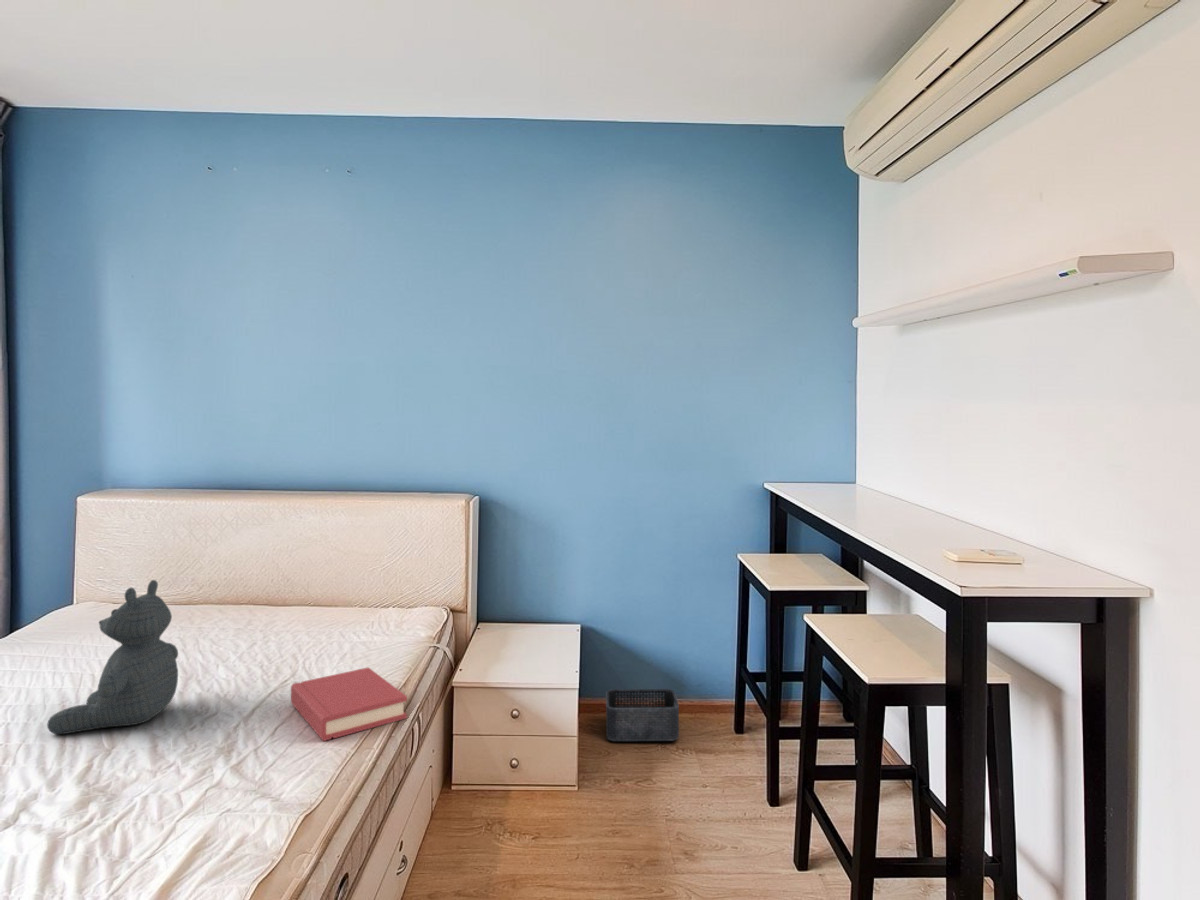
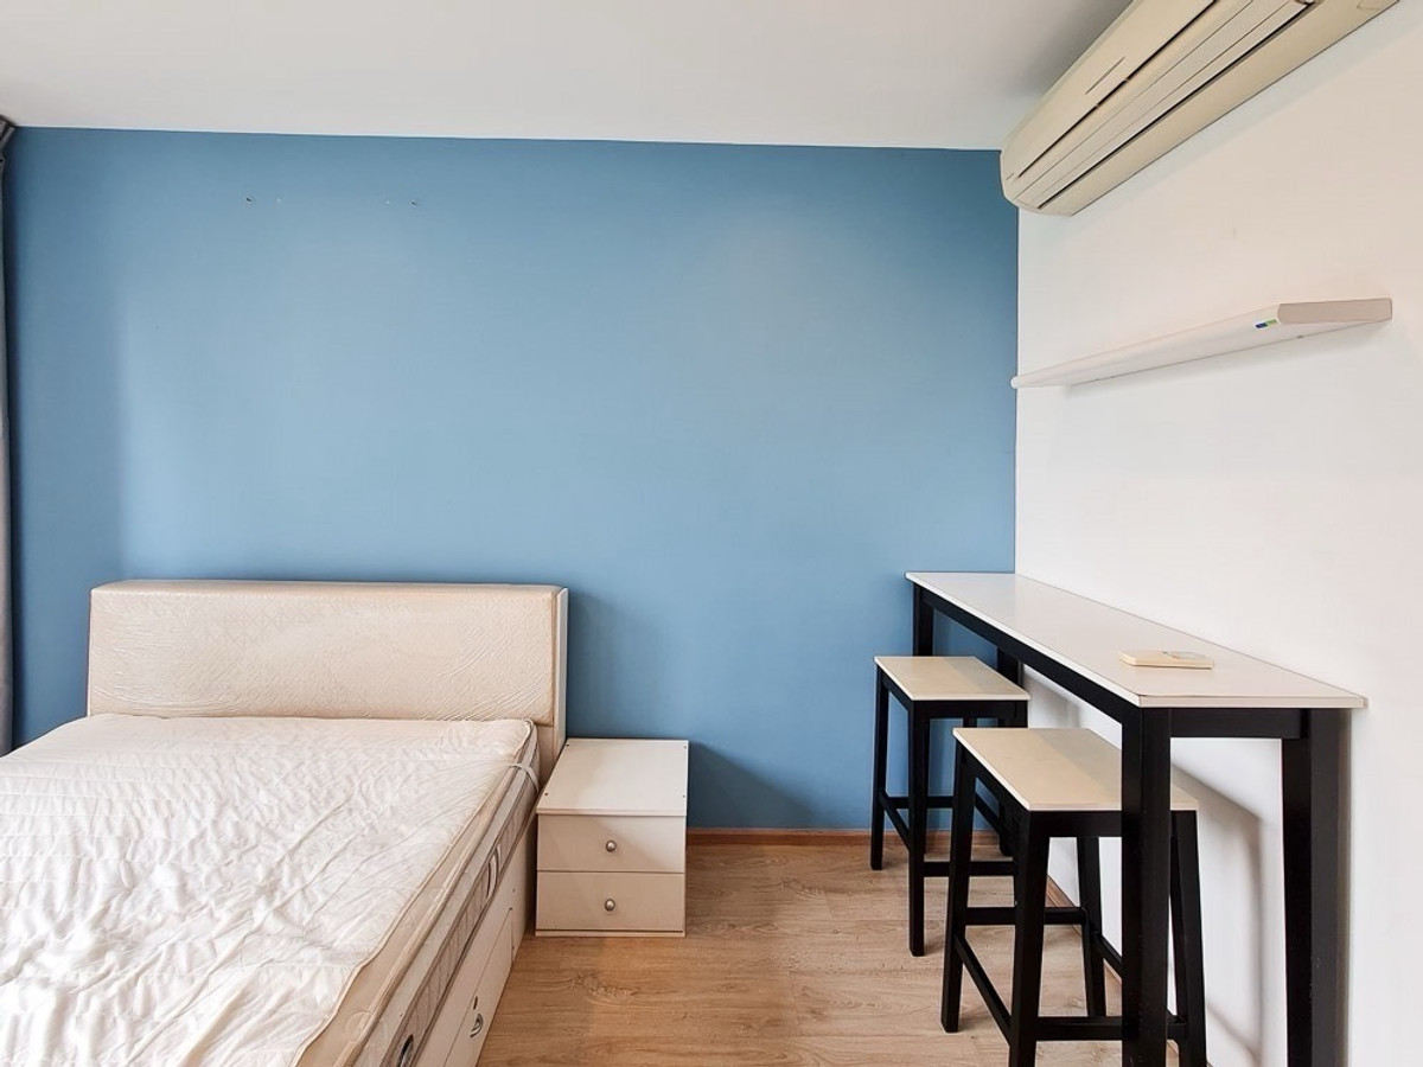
- storage bin (641, 714)
- hardback book (347, 700)
- teddy bear (119, 652)
